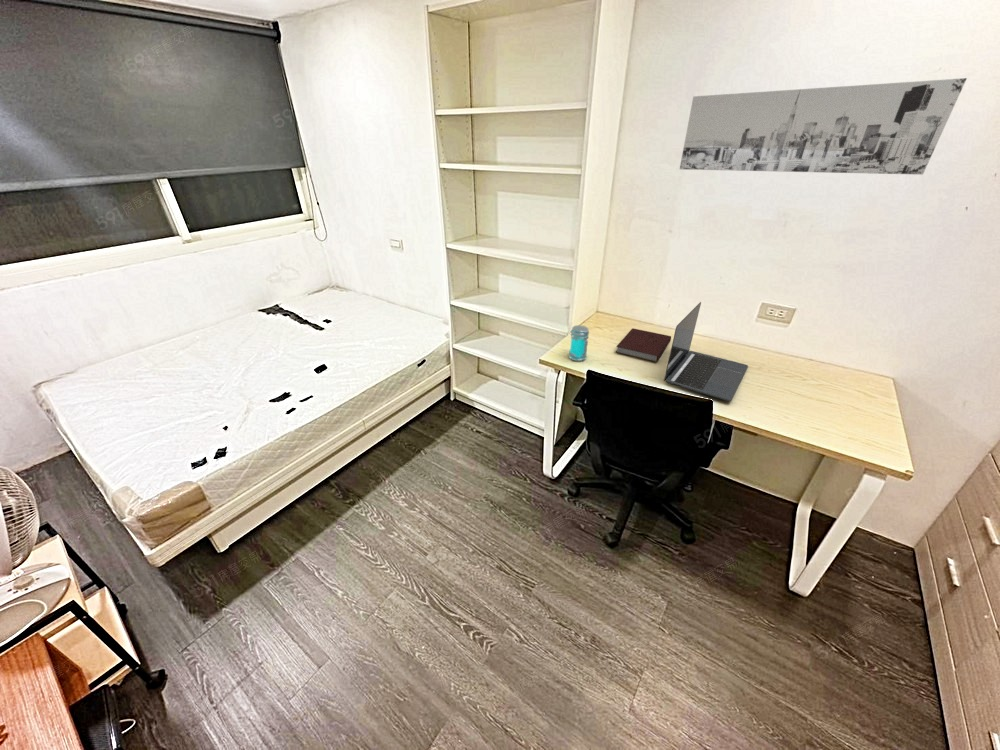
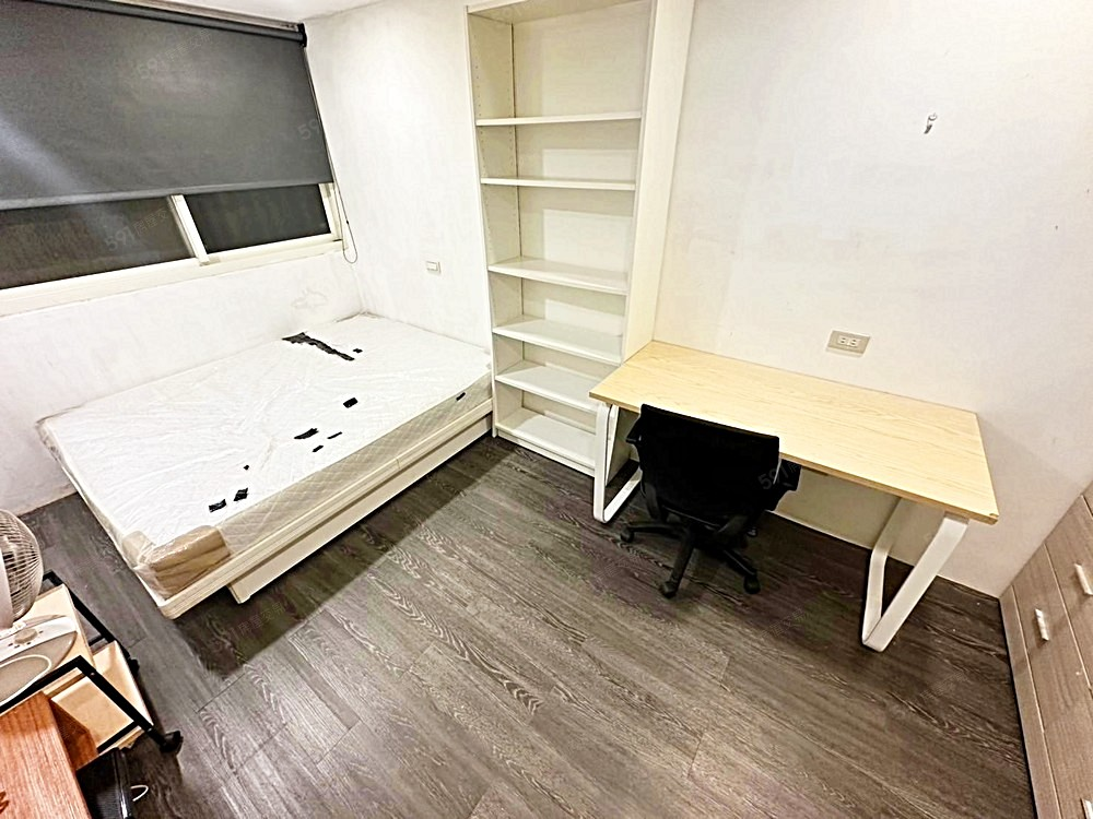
- jar (578, 342)
- notebook (644, 344)
- laptop (713, 356)
- wall art (797, 131)
